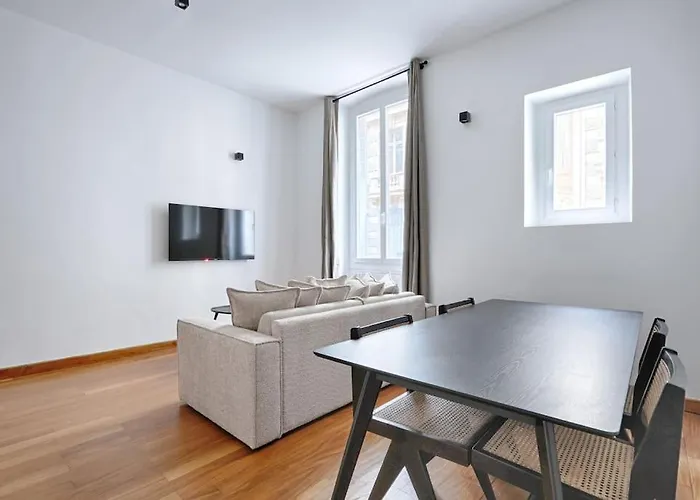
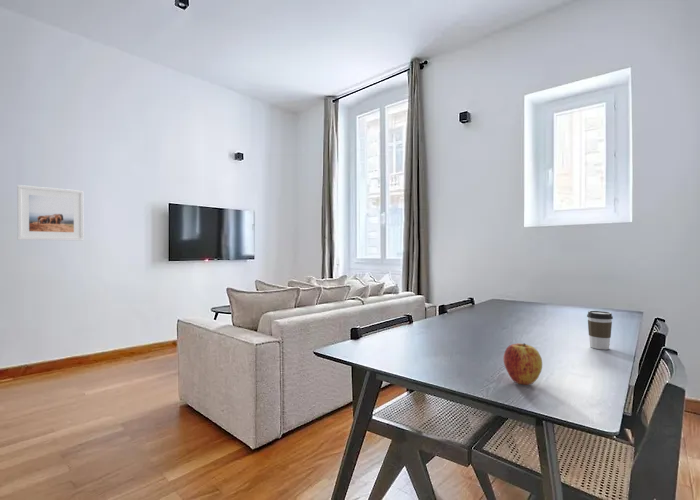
+ coffee cup (599, 329)
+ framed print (52, 214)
+ apple (522, 362)
